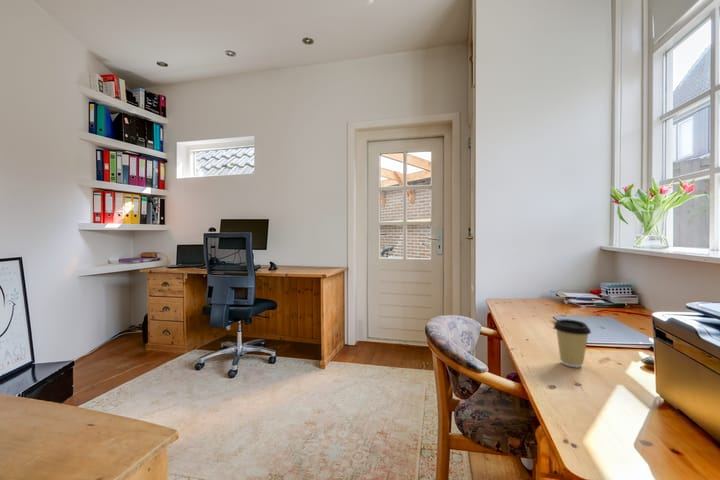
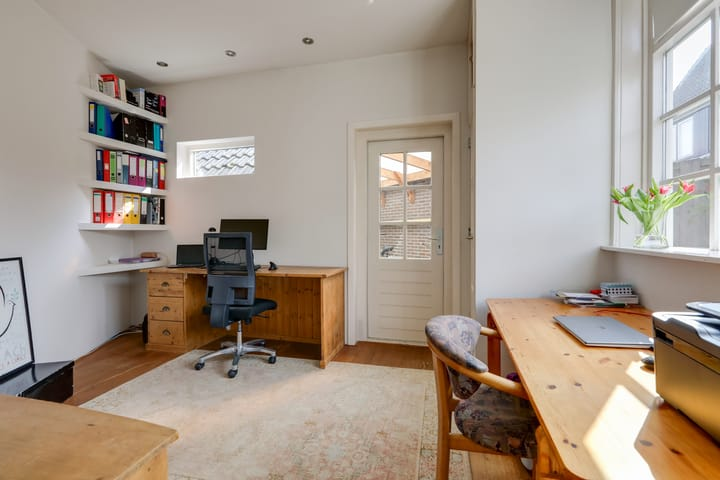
- coffee cup (571, 343)
